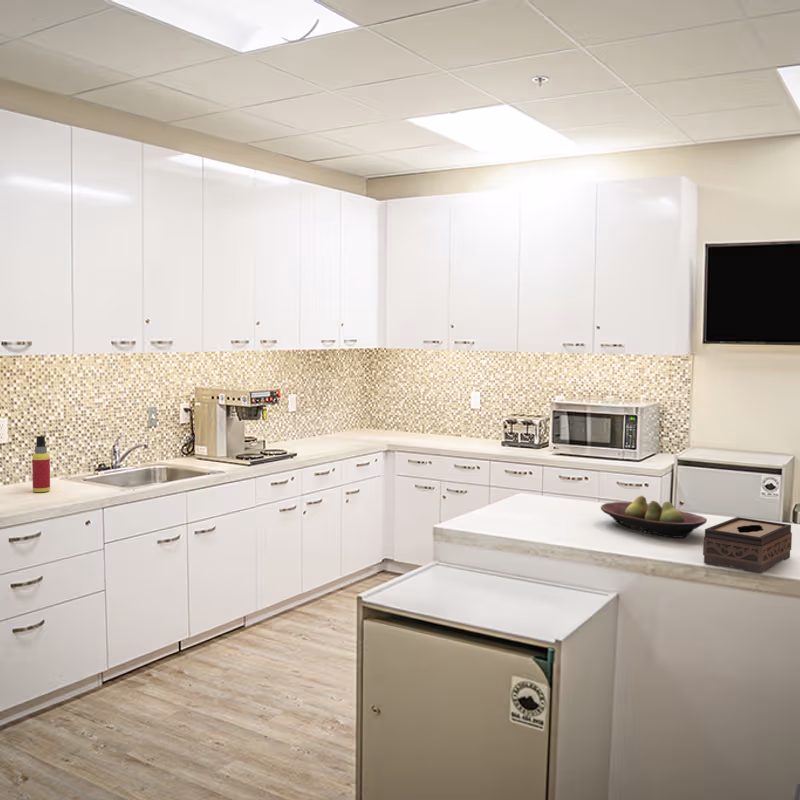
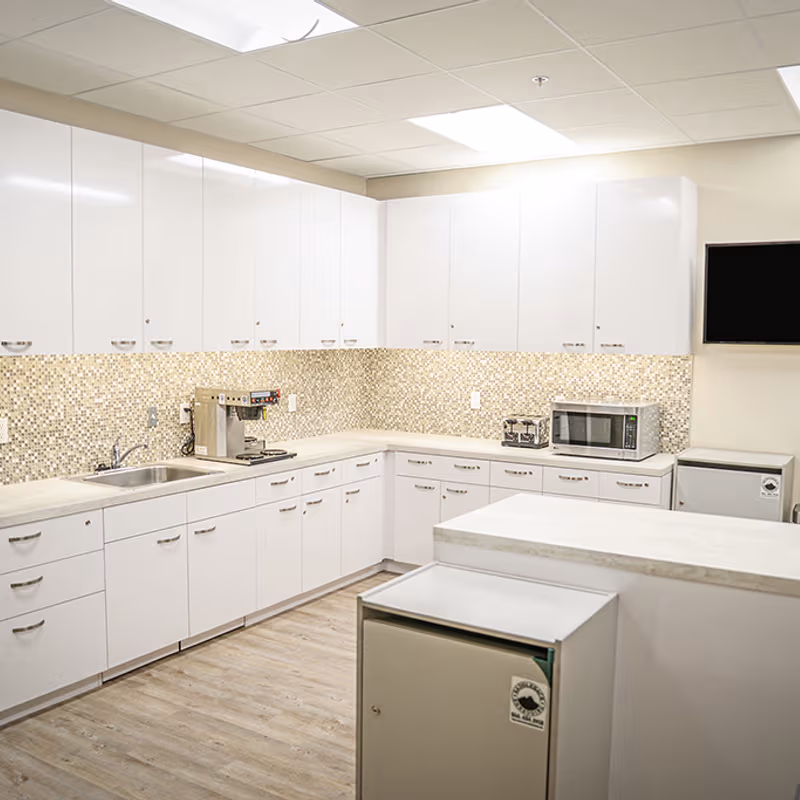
- tissue box (748, 543)
- spray bottle (41, 463)
- fruit bowl (651, 514)
